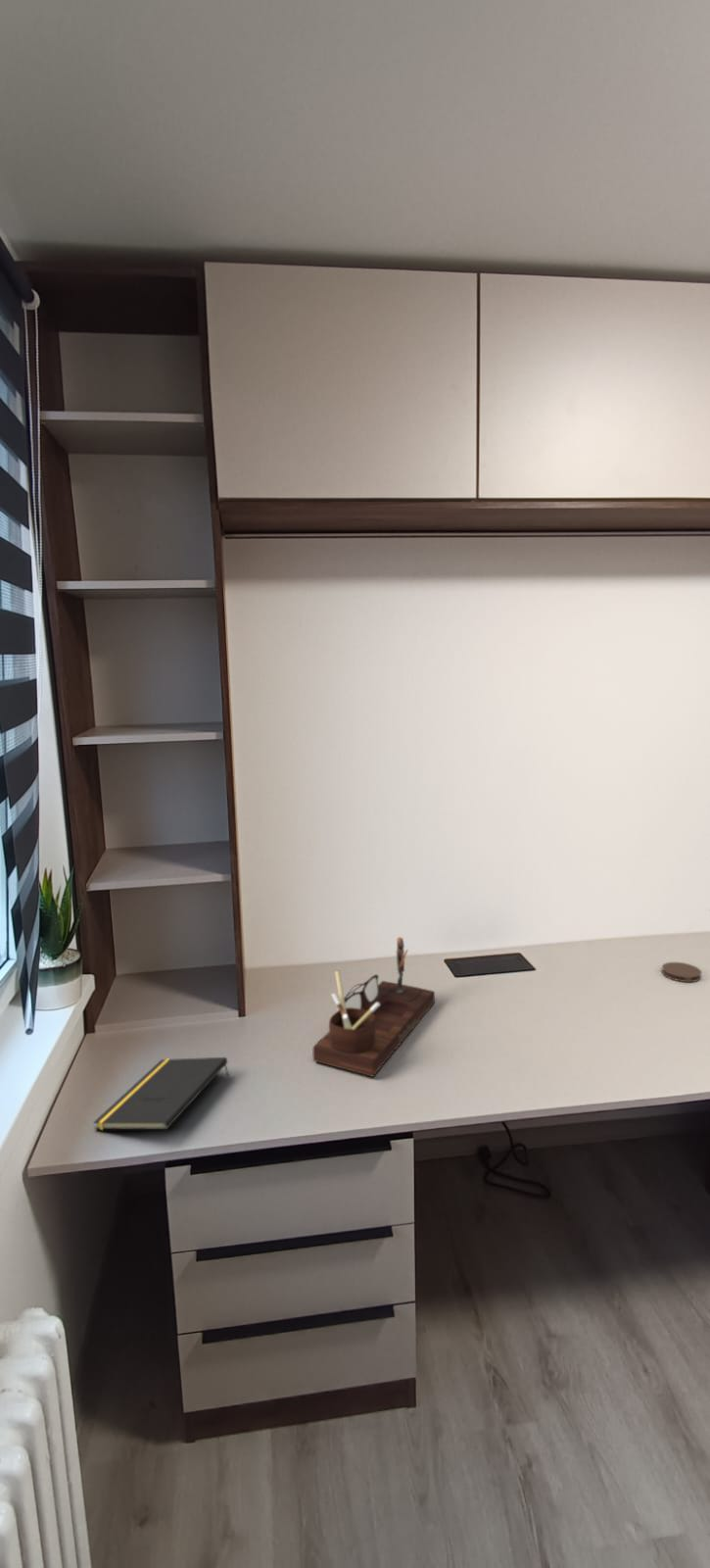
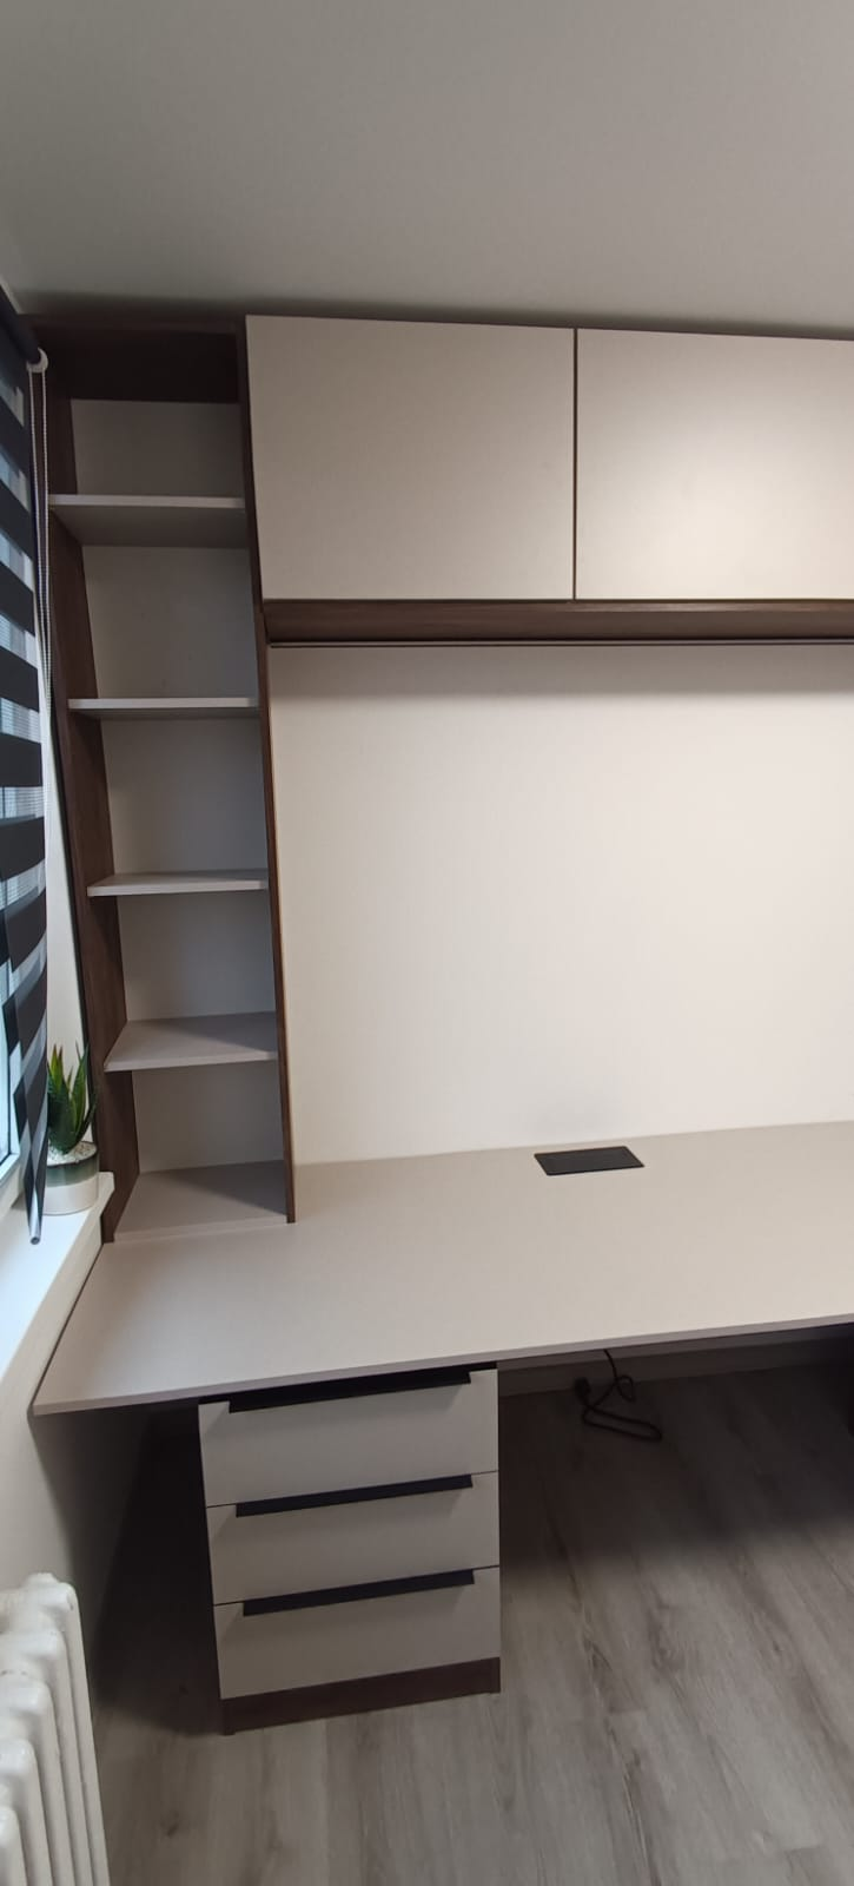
- notepad (164, 1091)
- desk organizer (374, 997)
- coaster (681, 971)
